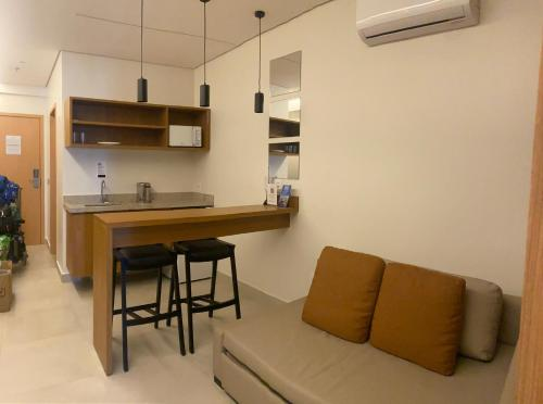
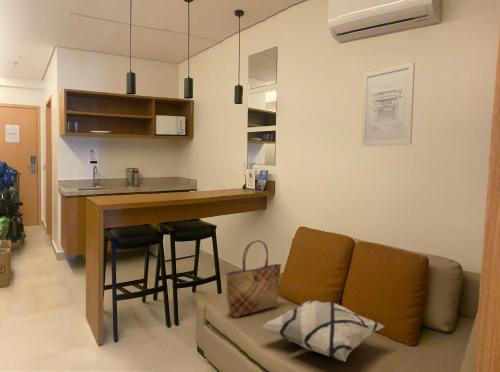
+ tote bag (254, 274)
+ wall art (386, 107)
+ decorative pillow (323, 326)
